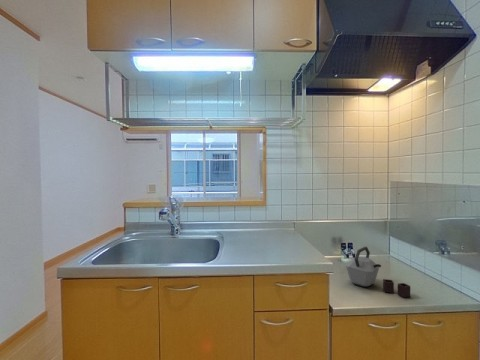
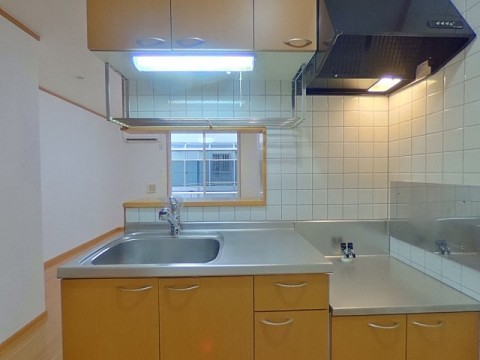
- kettle (377, 269)
